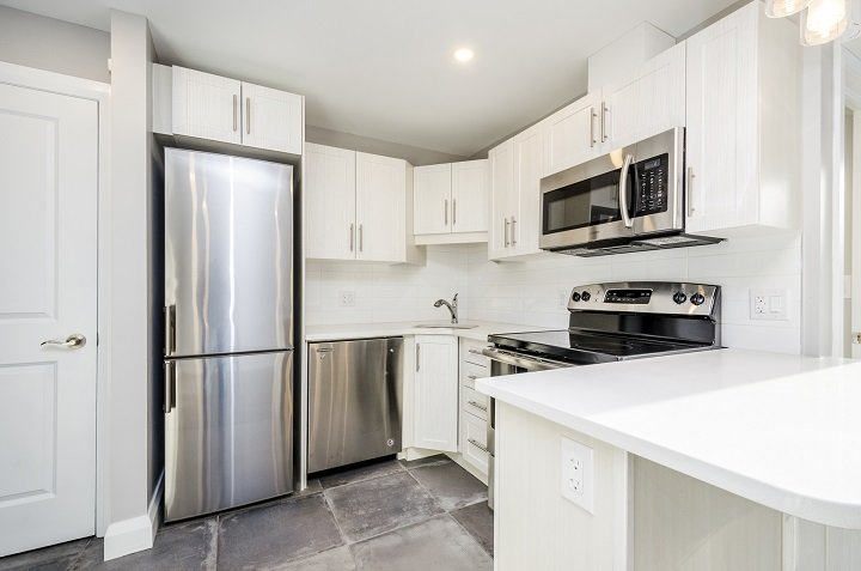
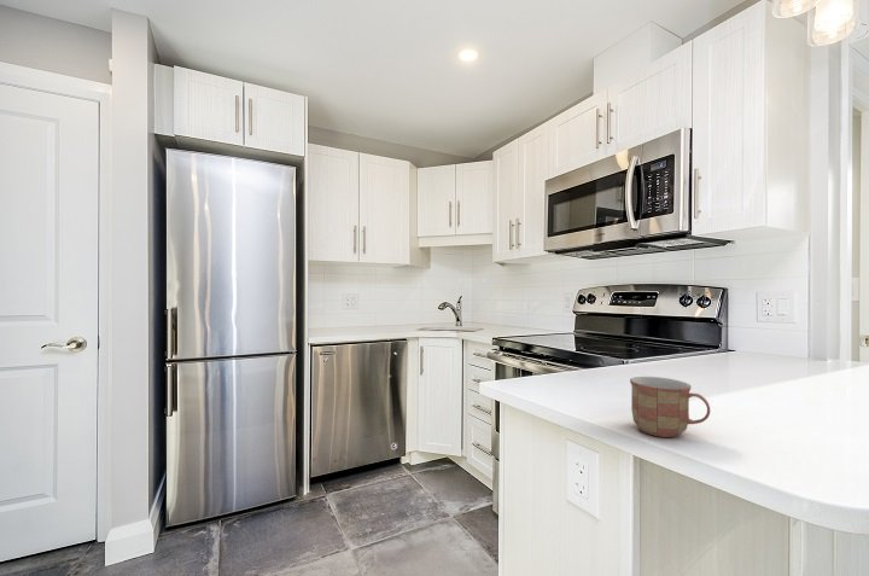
+ mug (667, 407)
